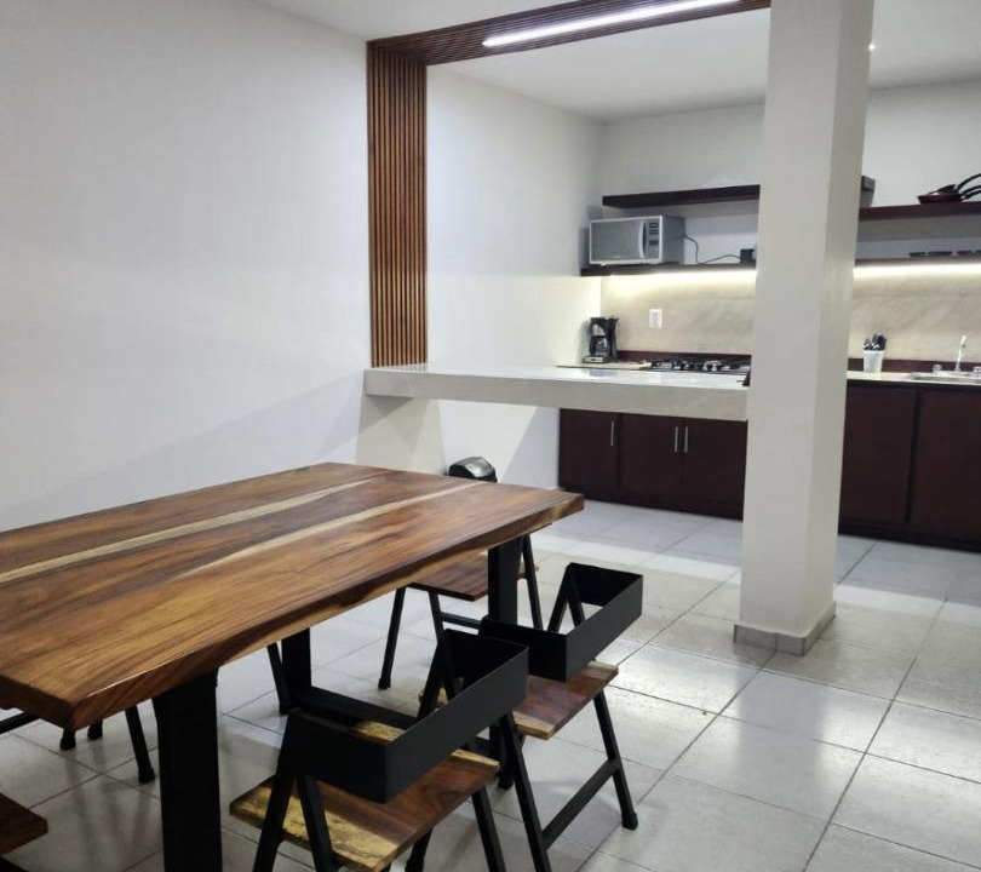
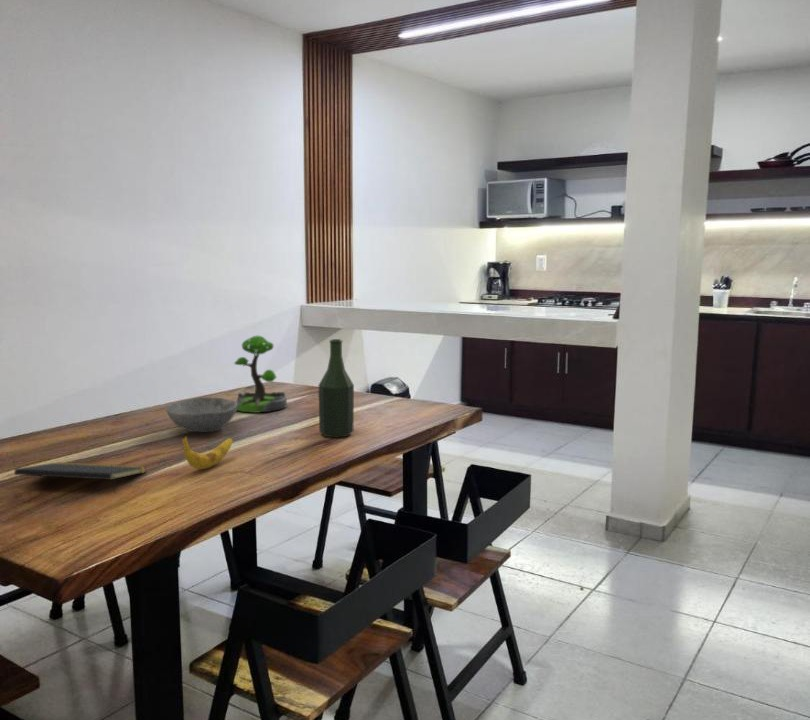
+ banana (210, 451)
+ bottle (336, 387)
+ bowl (203, 417)
+ notepad (82, 470)
+ plant (257, 373)
